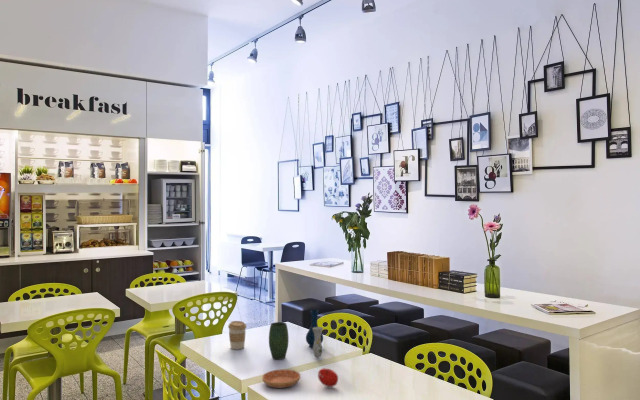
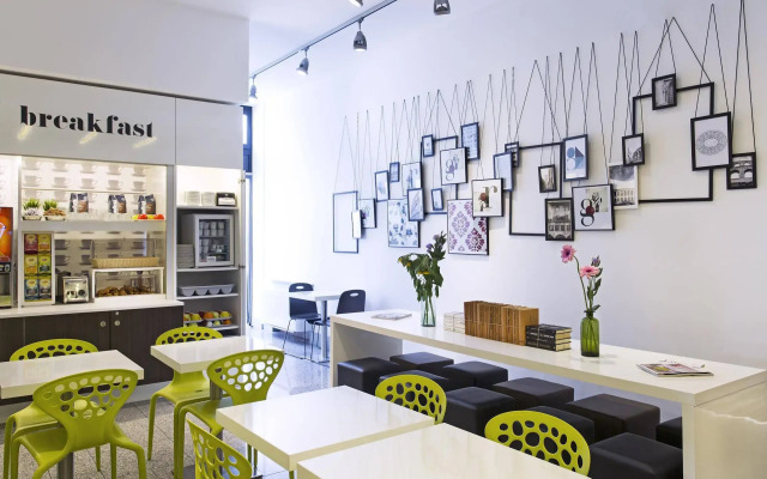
- vase (306, 335)
- fruit (328, 377)
- saucer (281, 379)
- coffee cup (237, 334)
